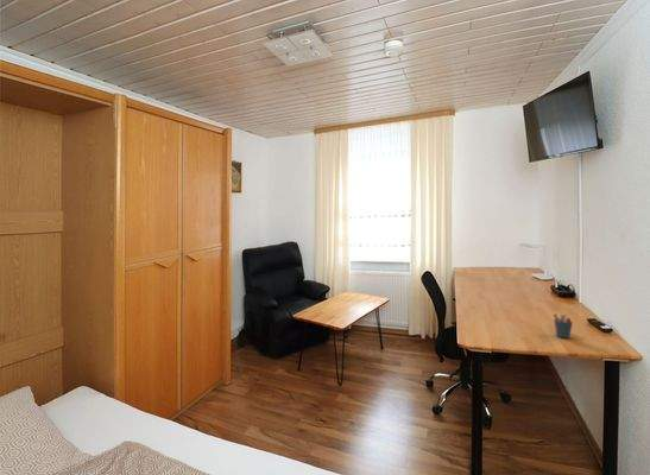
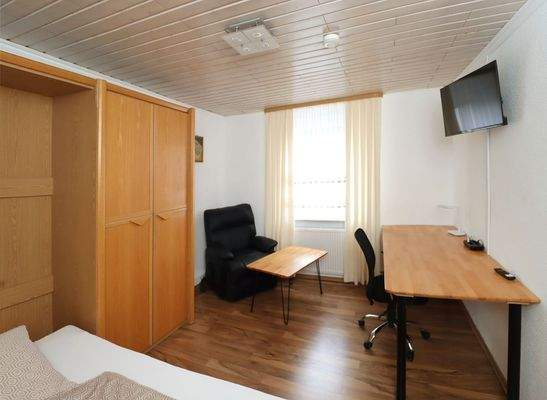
- pen holder (562, 324)
